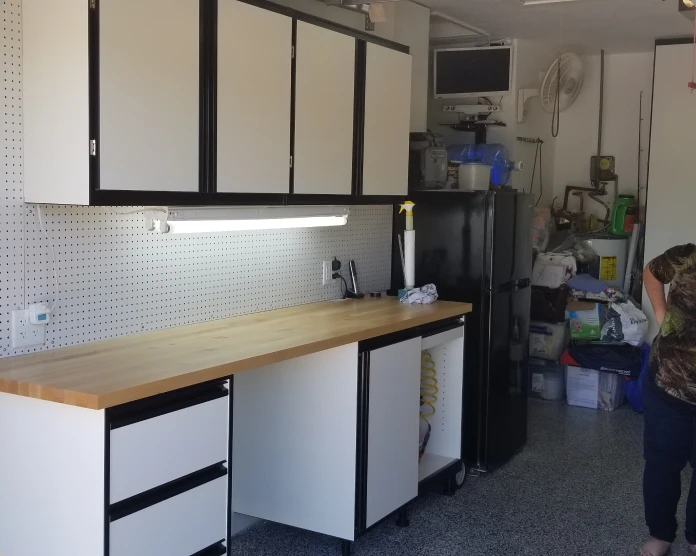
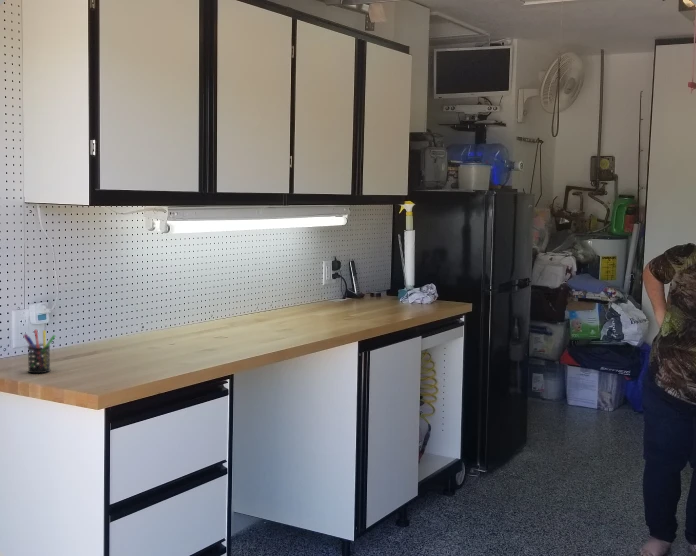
+ pen holder (41, 349)
